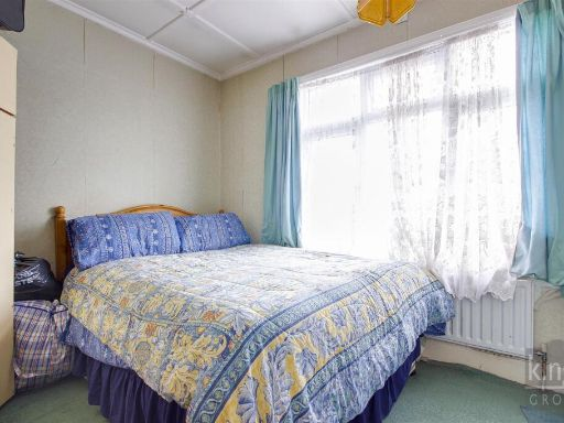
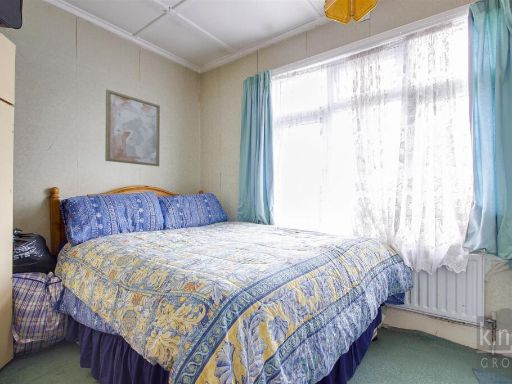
+ wall art (135, 130)
